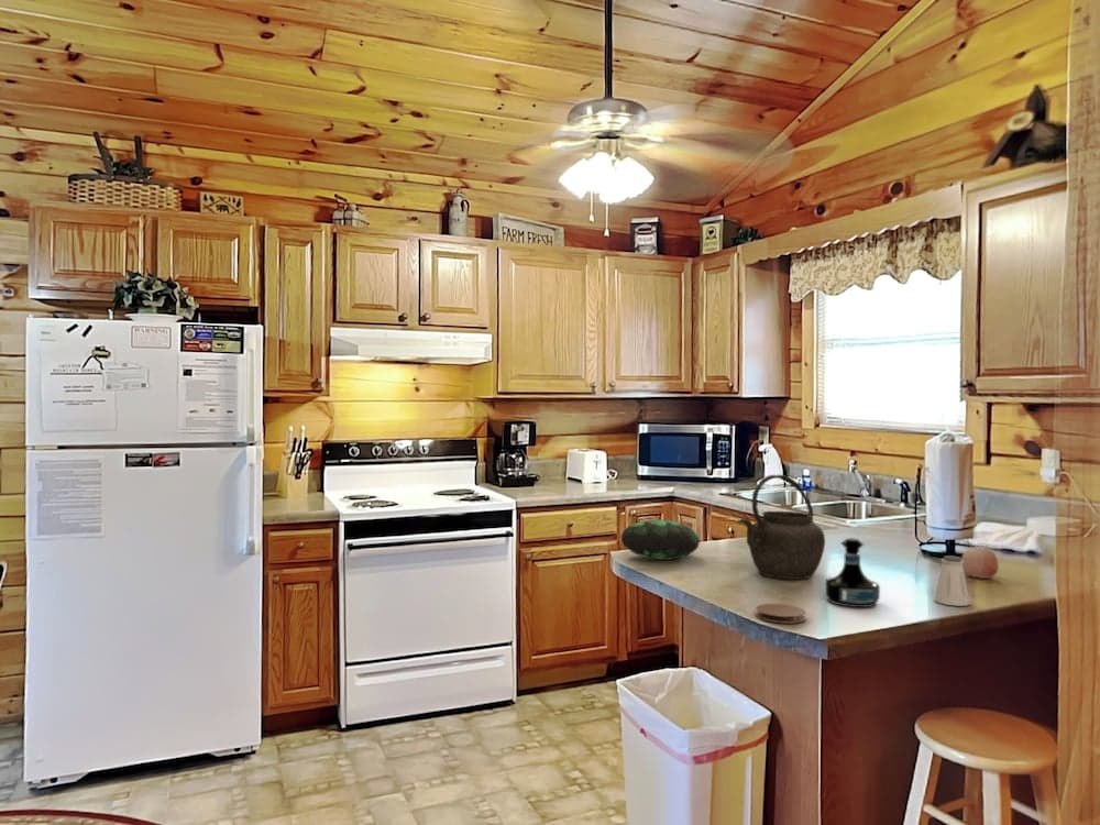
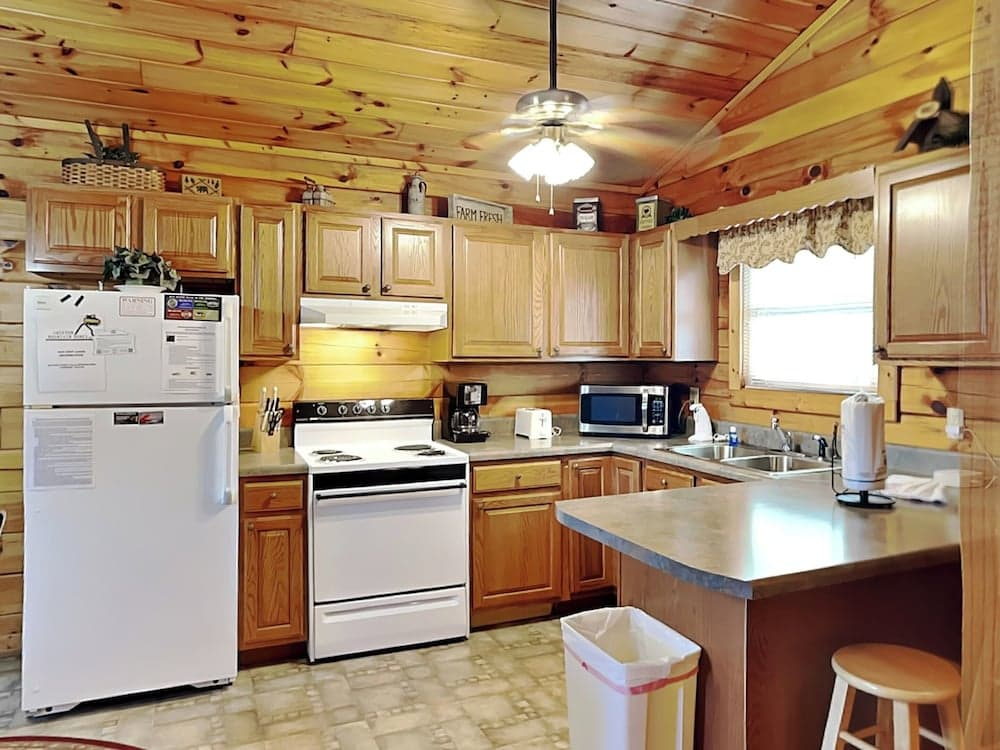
- coaster (780, 613)
- decorative egg (660, 539)
- kettle (776, 525)
- apple (979, 561)
- saltshaker (952, 579)
- tequila bottle (851, 570)
